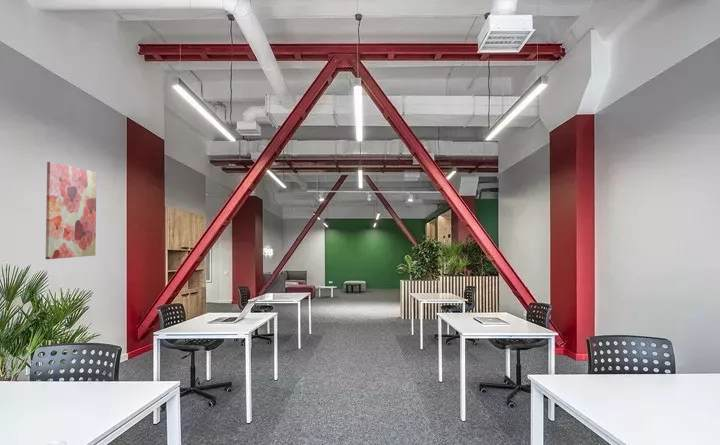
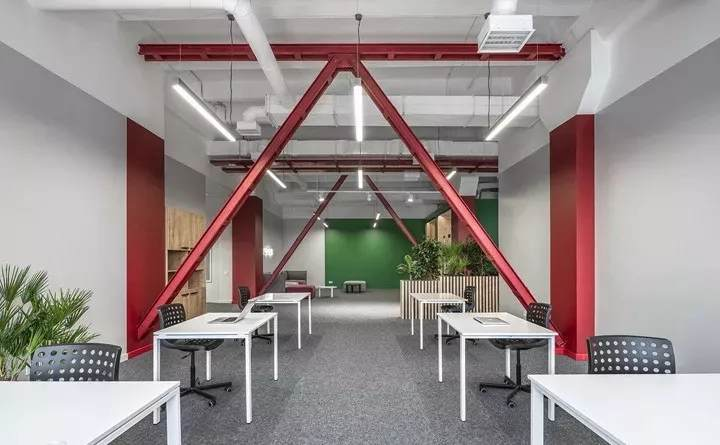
- wall art (73, 212)
